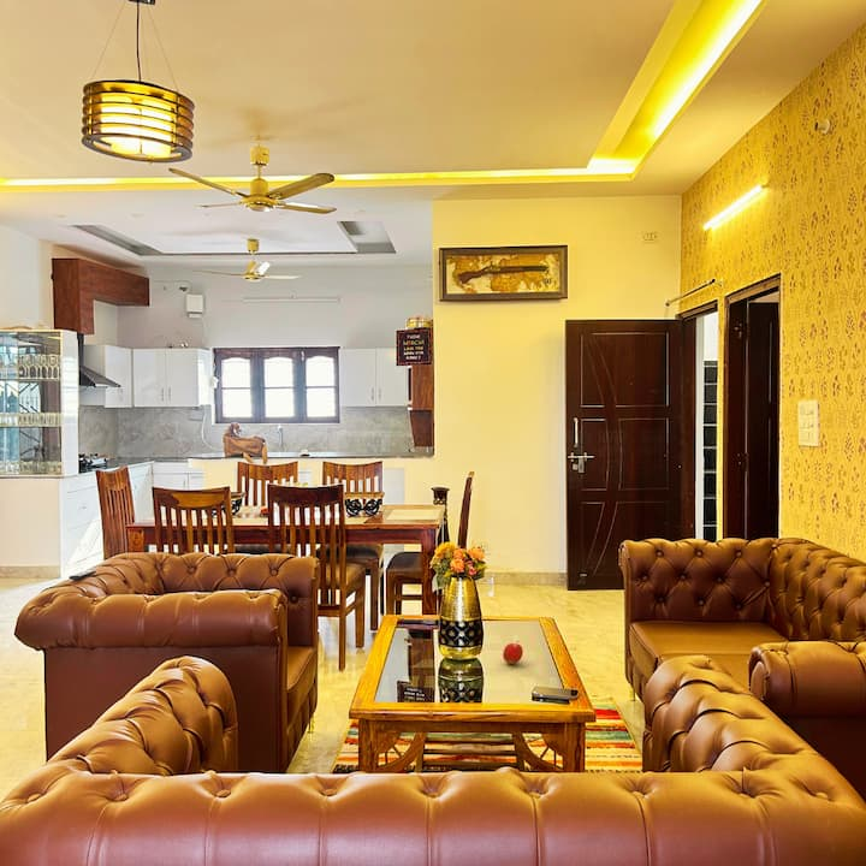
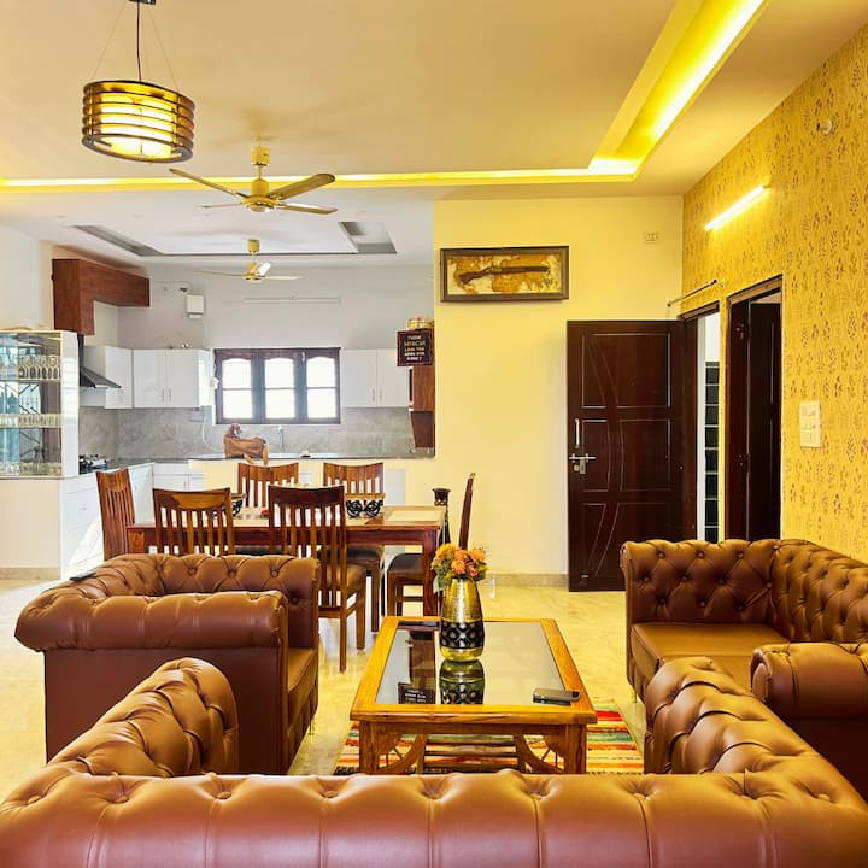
- fruit (512, 652)
